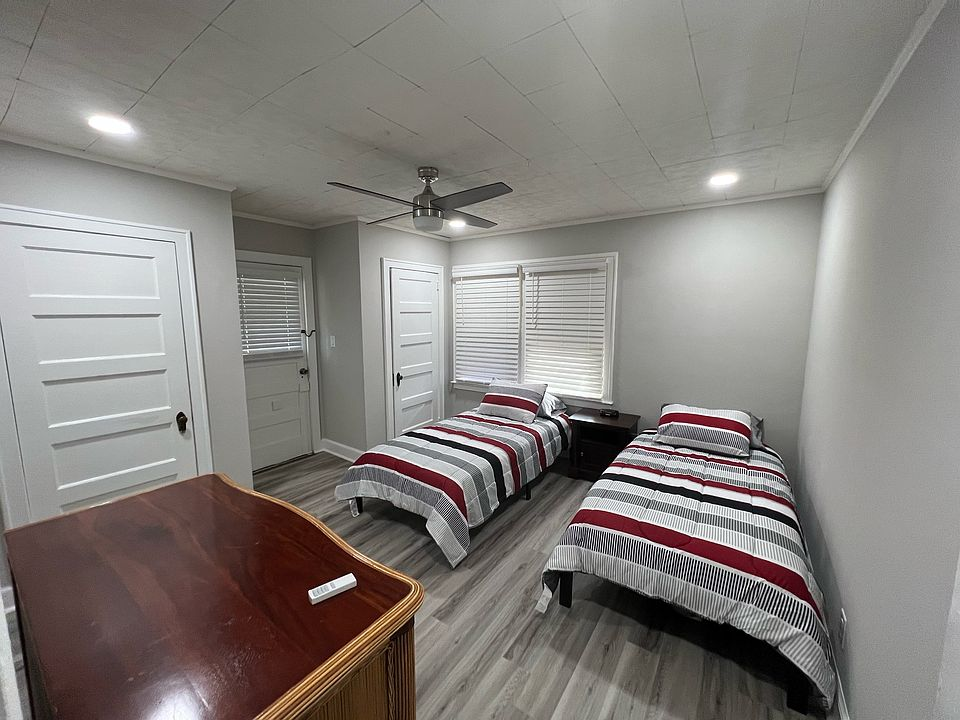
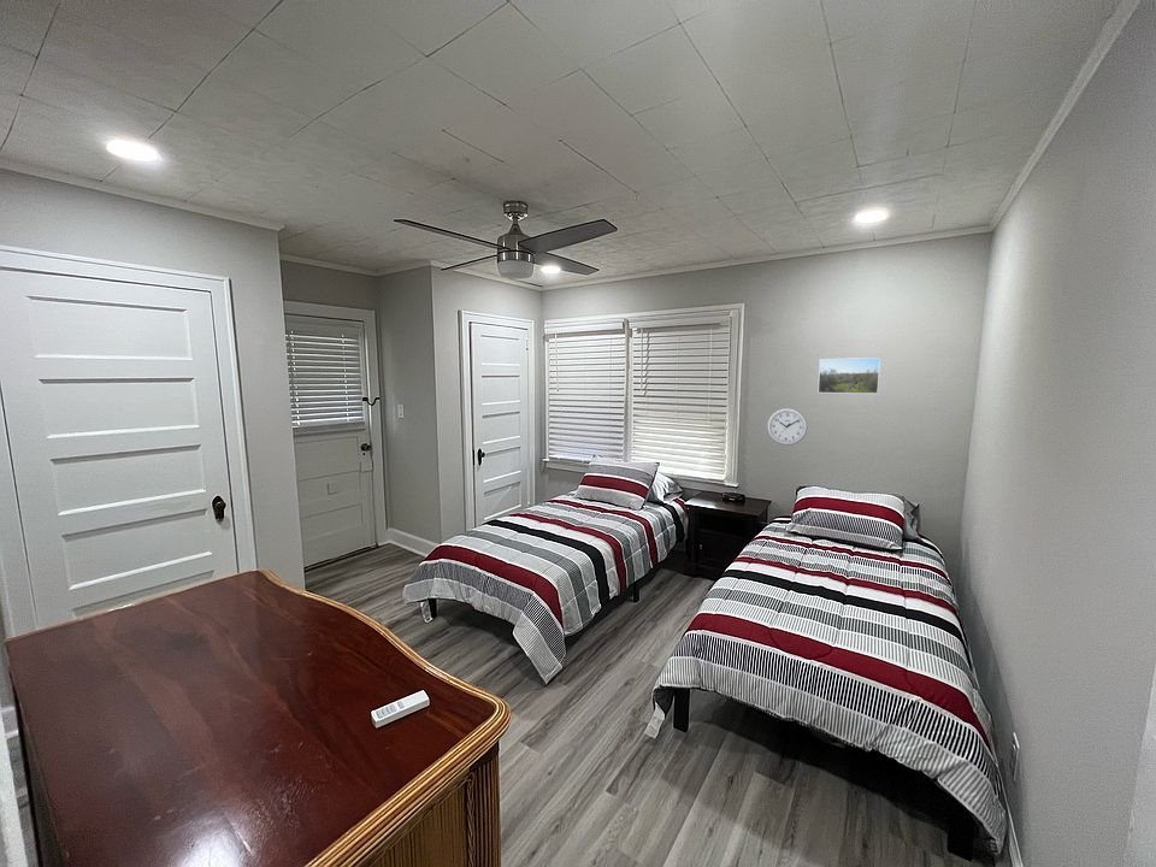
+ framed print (848, 376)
+ wall clock (786, 426)
